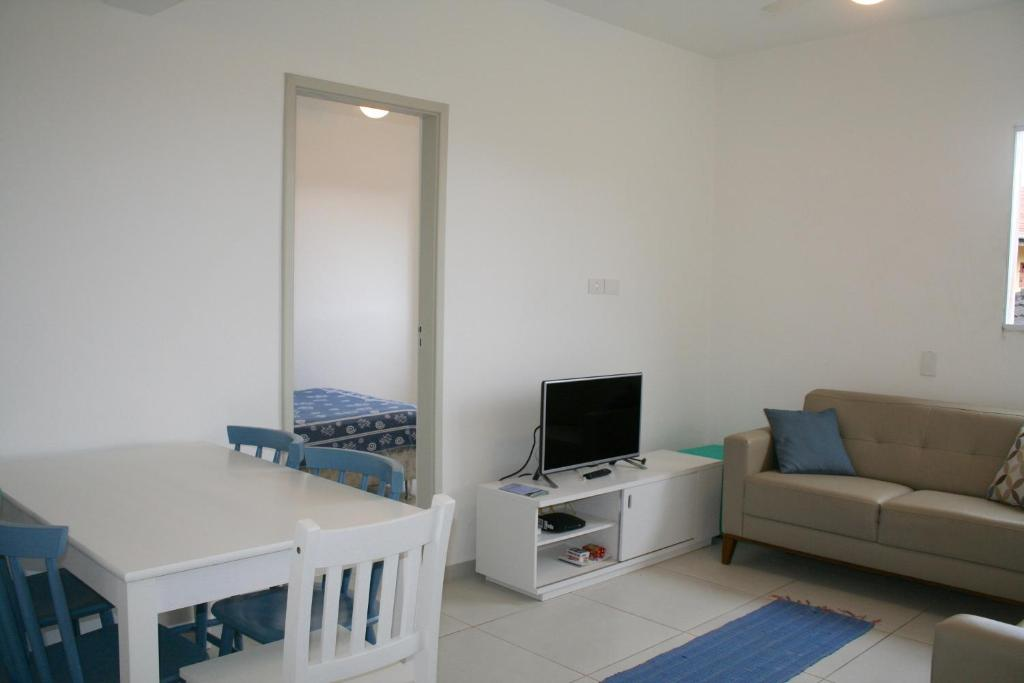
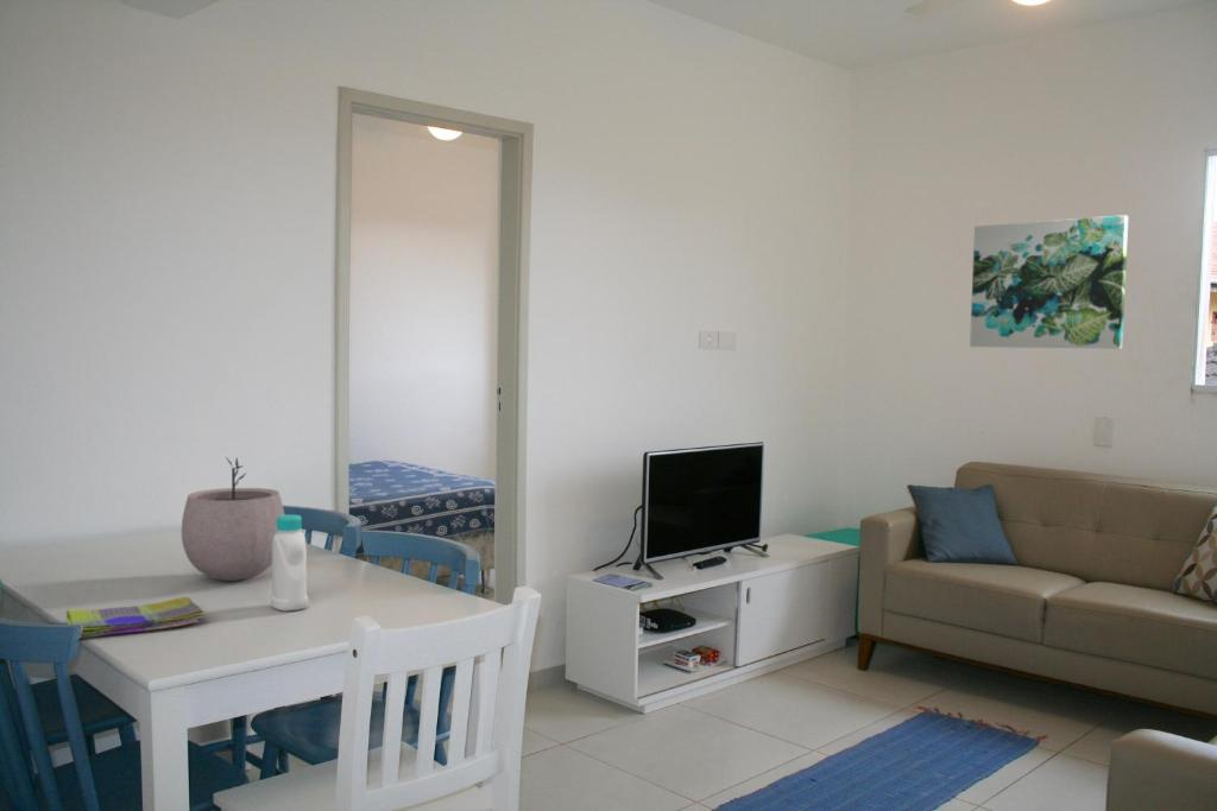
+ dish towel (135, 615)
+ wall art (1045, 284)
+ plant pot (234, 517)
+ bottle (289, 560)
